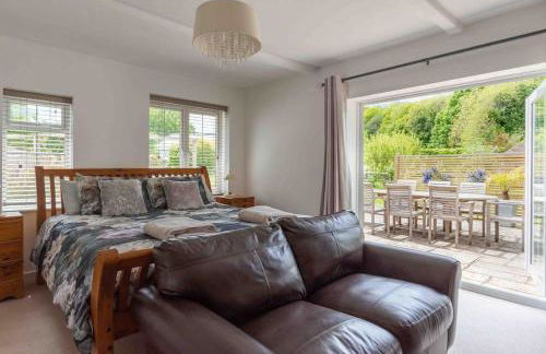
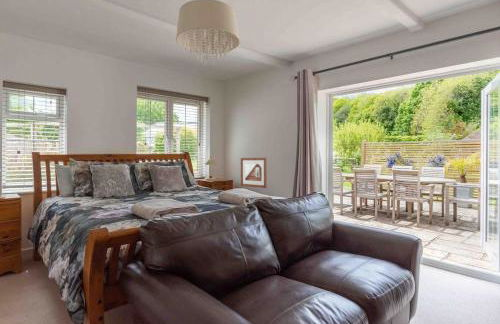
+ picture frame (253, 172)
